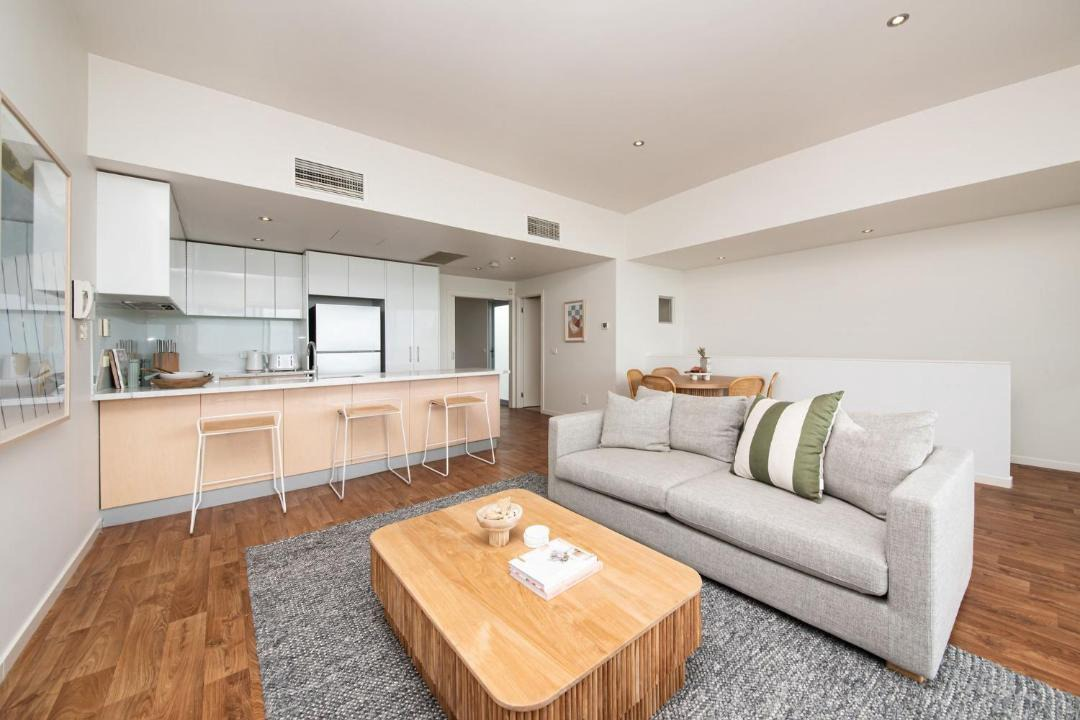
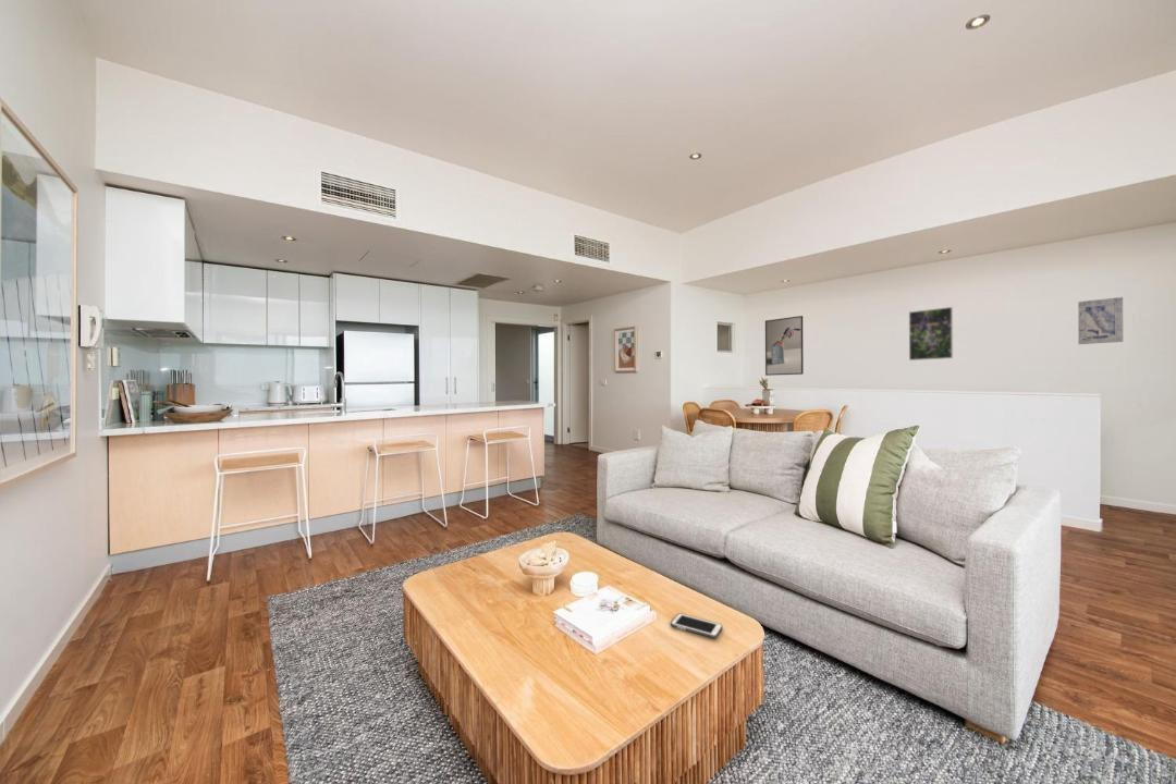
+ cell phone (696, 625)
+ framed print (930, 334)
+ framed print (783, 346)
+ wall art (1100, 321)
